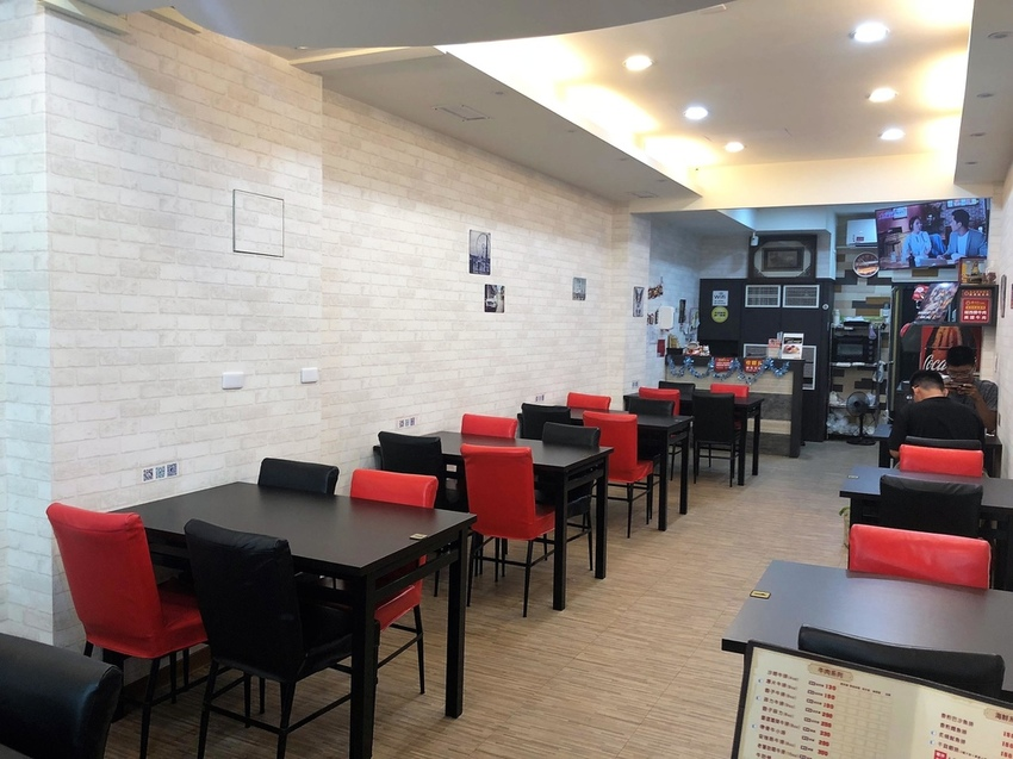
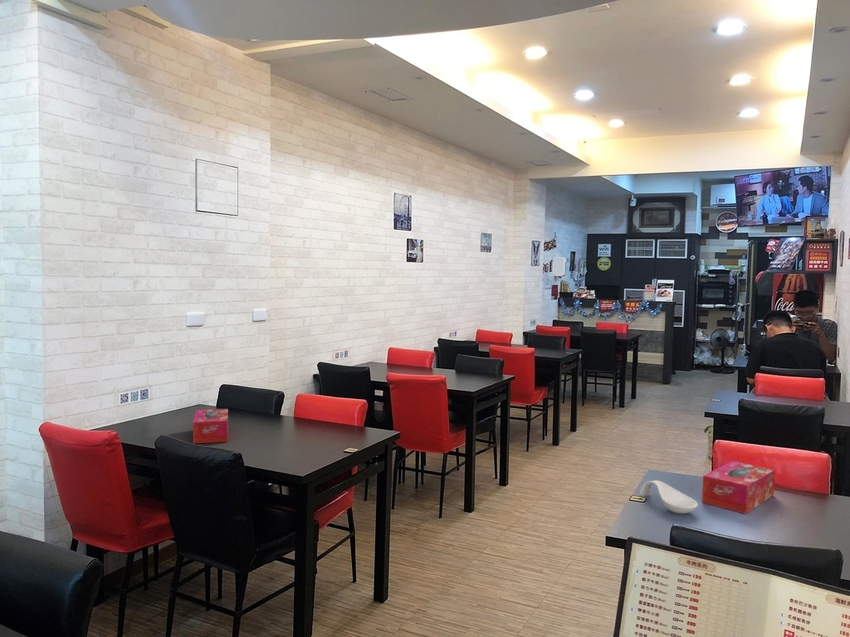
+ spoon rest (666, 495)
+ tissue box (211, 425)
+ tissue box (739, 485)
